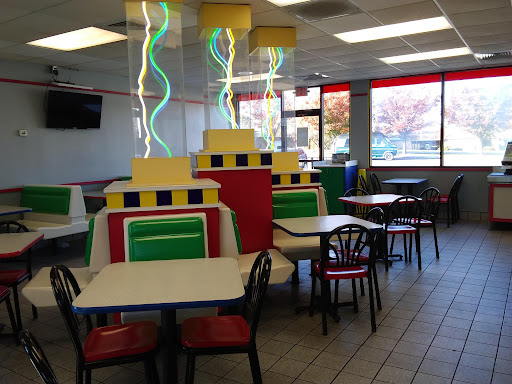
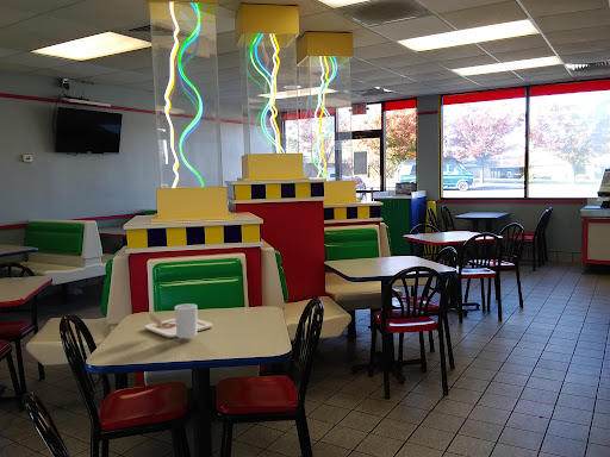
+ food tray (179, 315)
